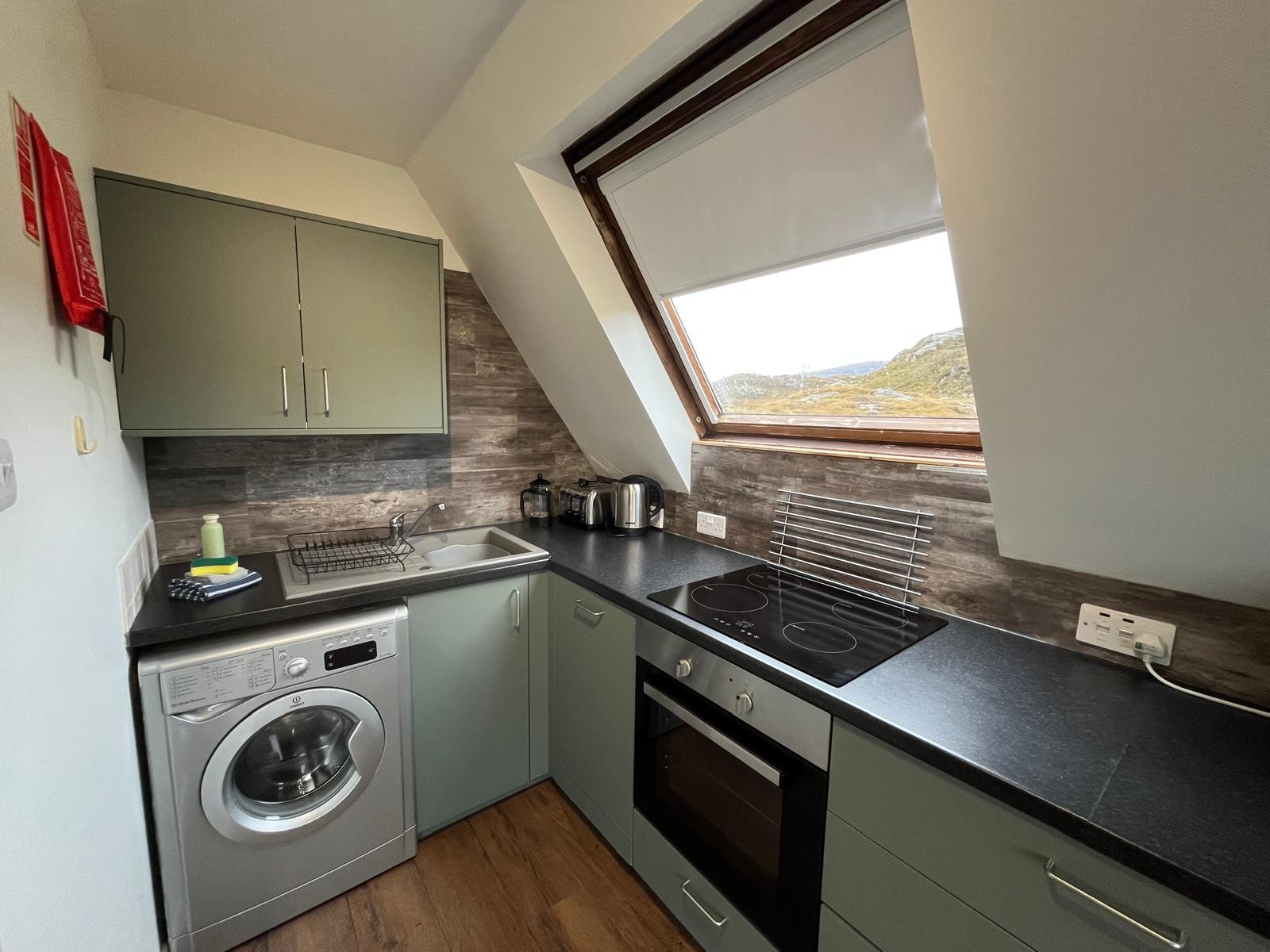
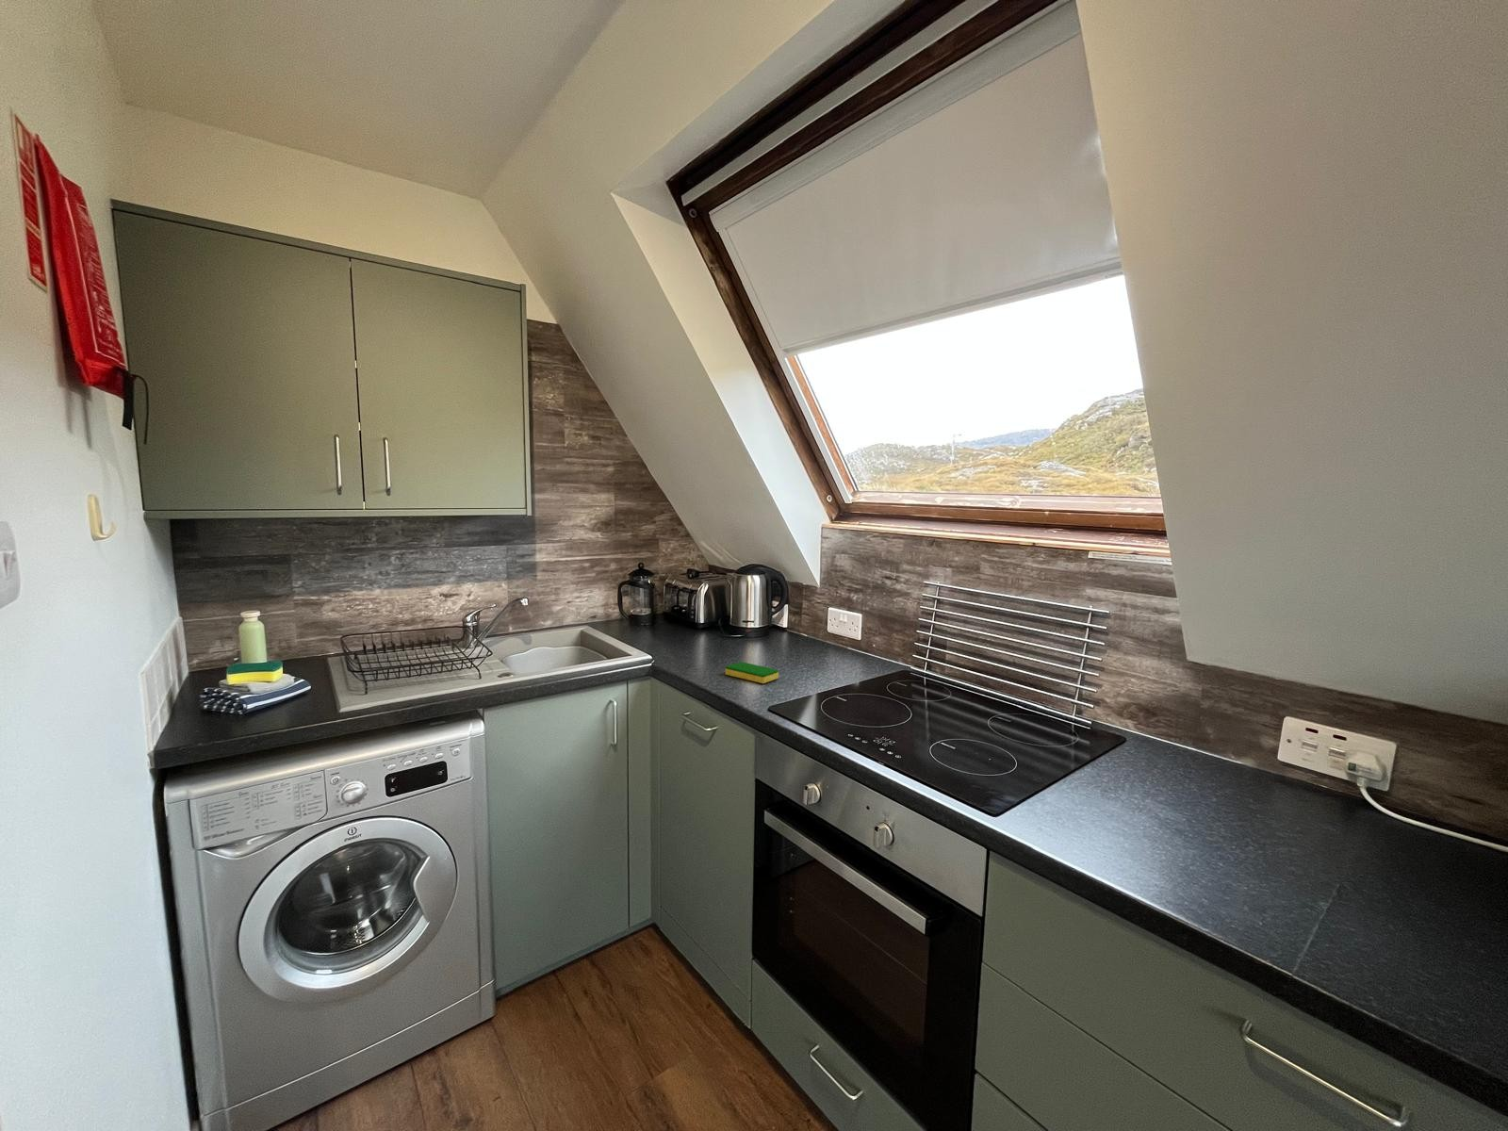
+ dish sponge (752, 672)
